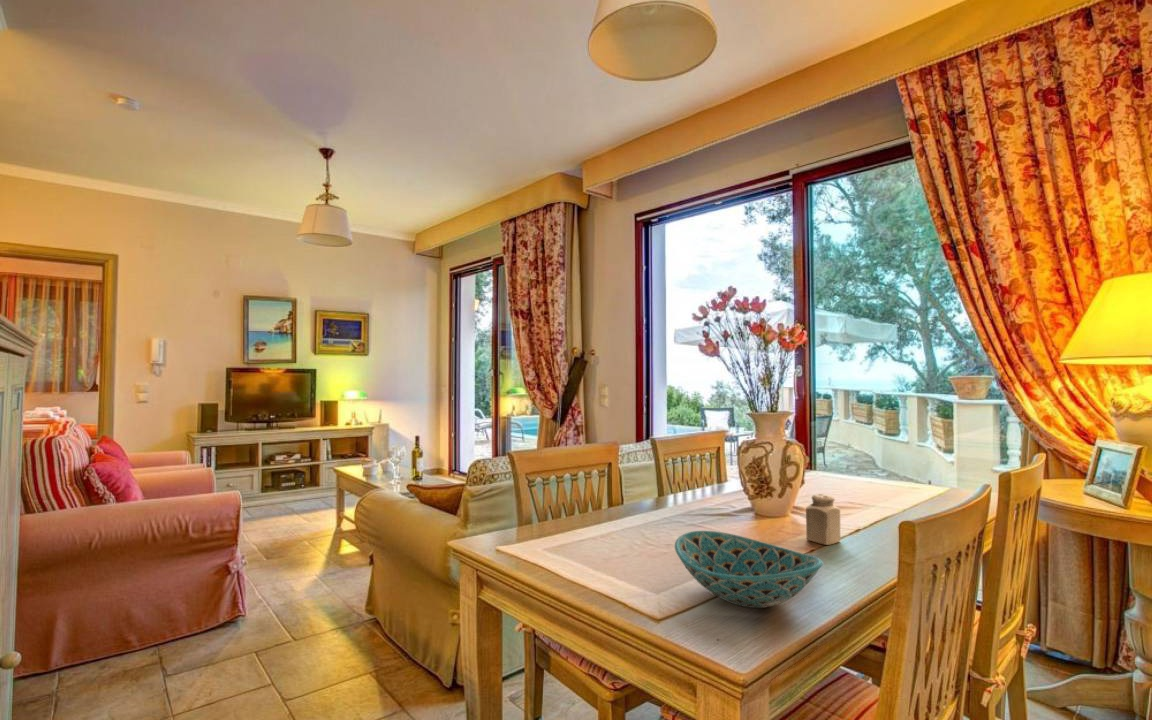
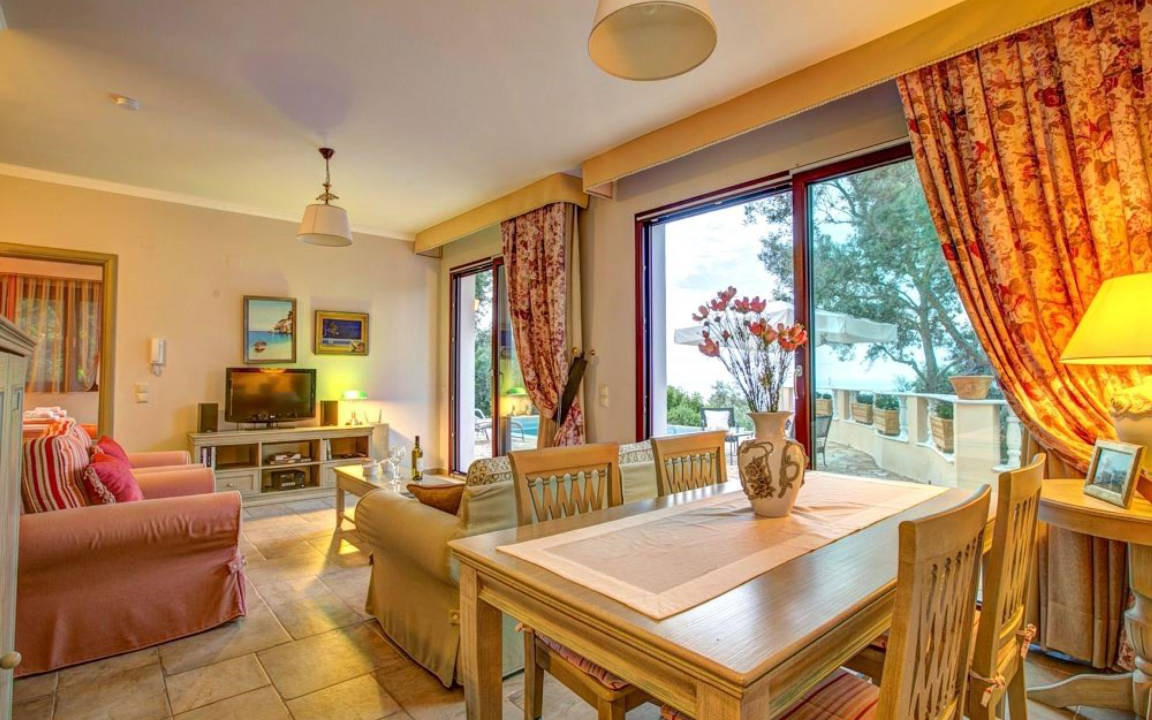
- bowl (745, 572)
- salt shaker (823, 517)
